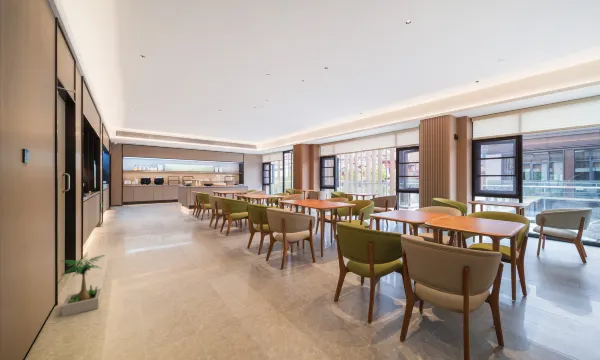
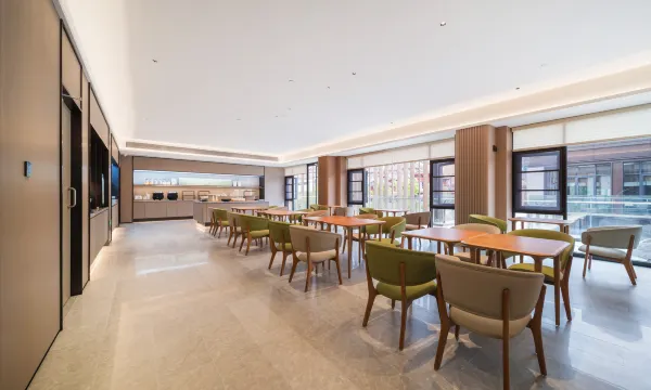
- potted plant (84, 280)
